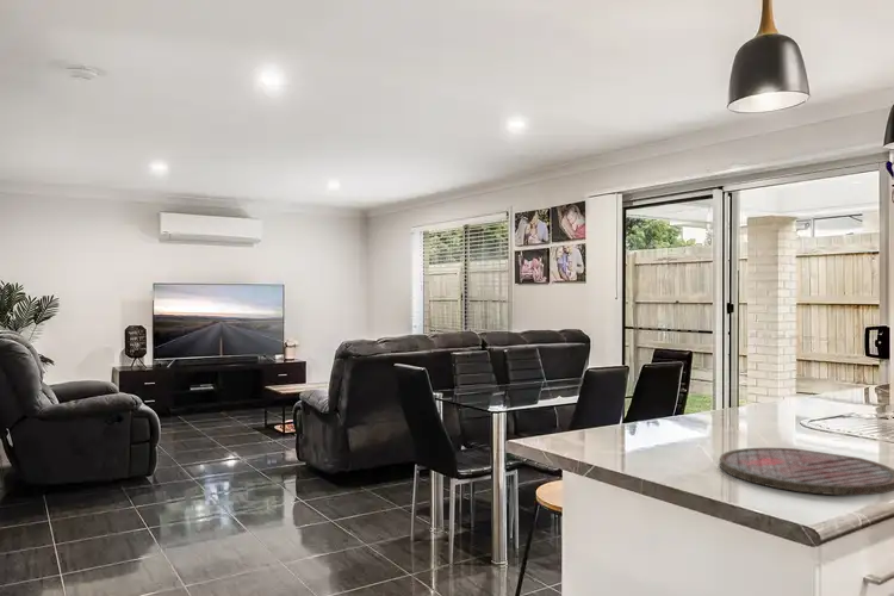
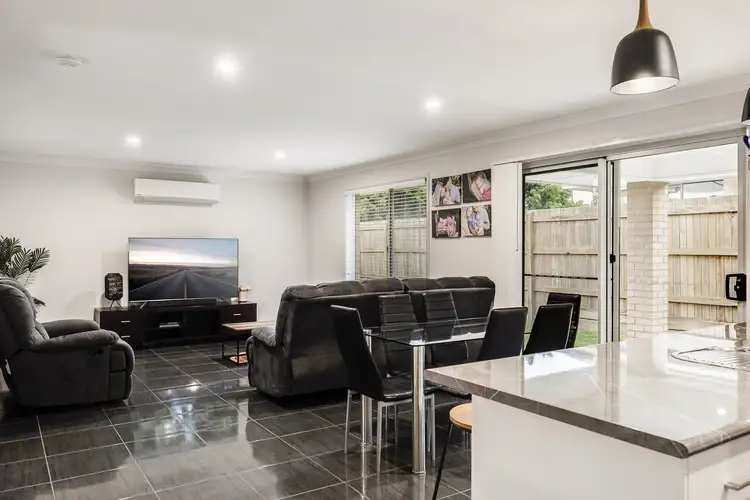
- cutting board (805, 468)
